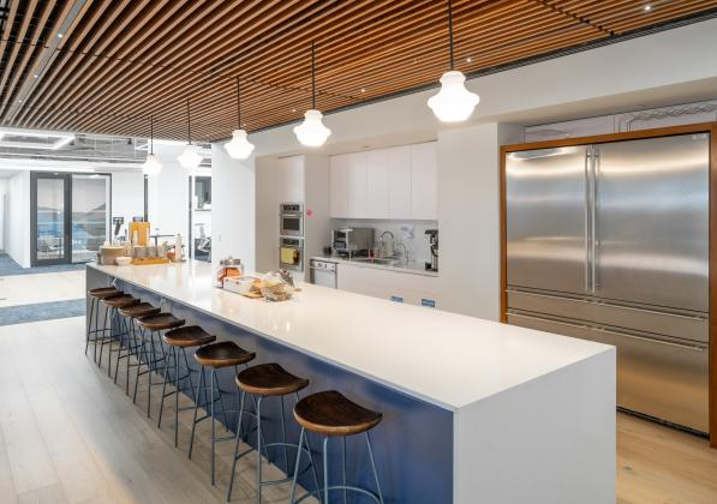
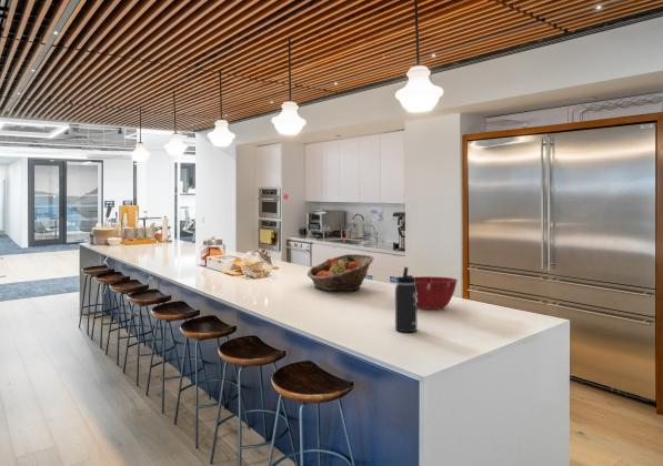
+ thermos bottle (406, 297)
+ fruit basket (340, 271)
+ mixing bowl (430, 293)
